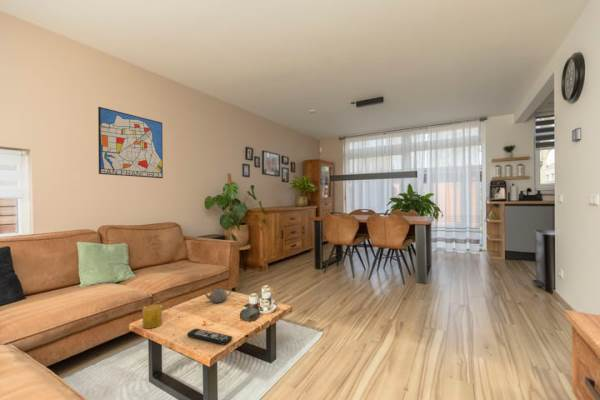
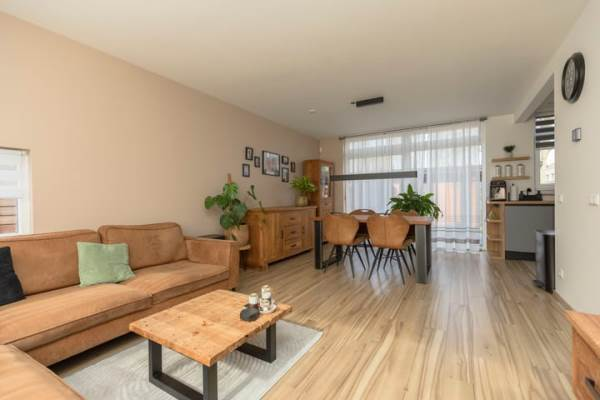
- cup (152, 316)
- wall art (133, 145)
- remote control (209, 336)
- teapot (217, 294)
